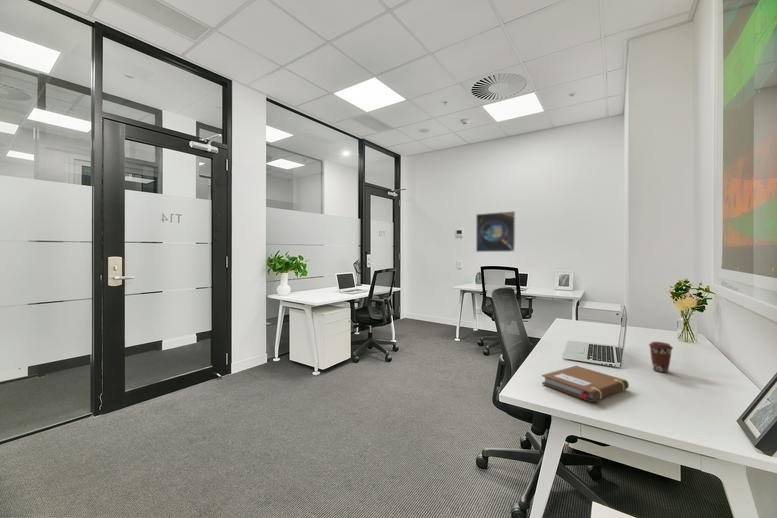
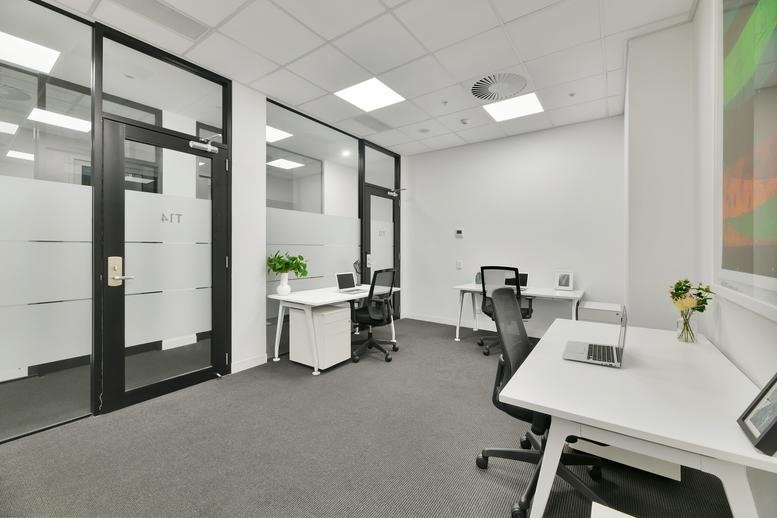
- coffee cup (660, 356)
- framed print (495, 232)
- notebook (583, 382)
